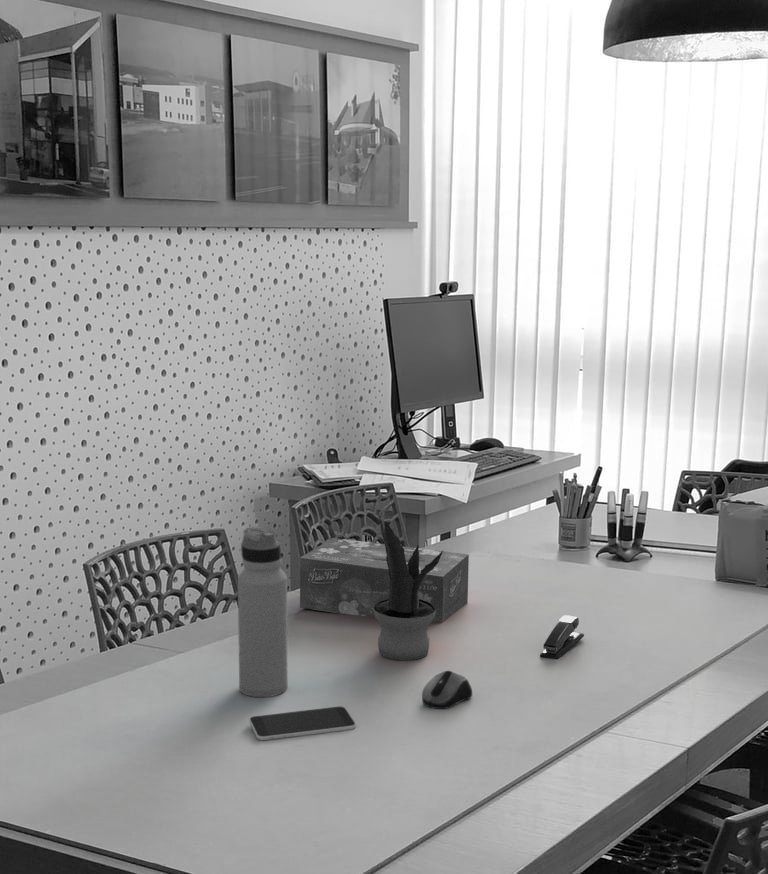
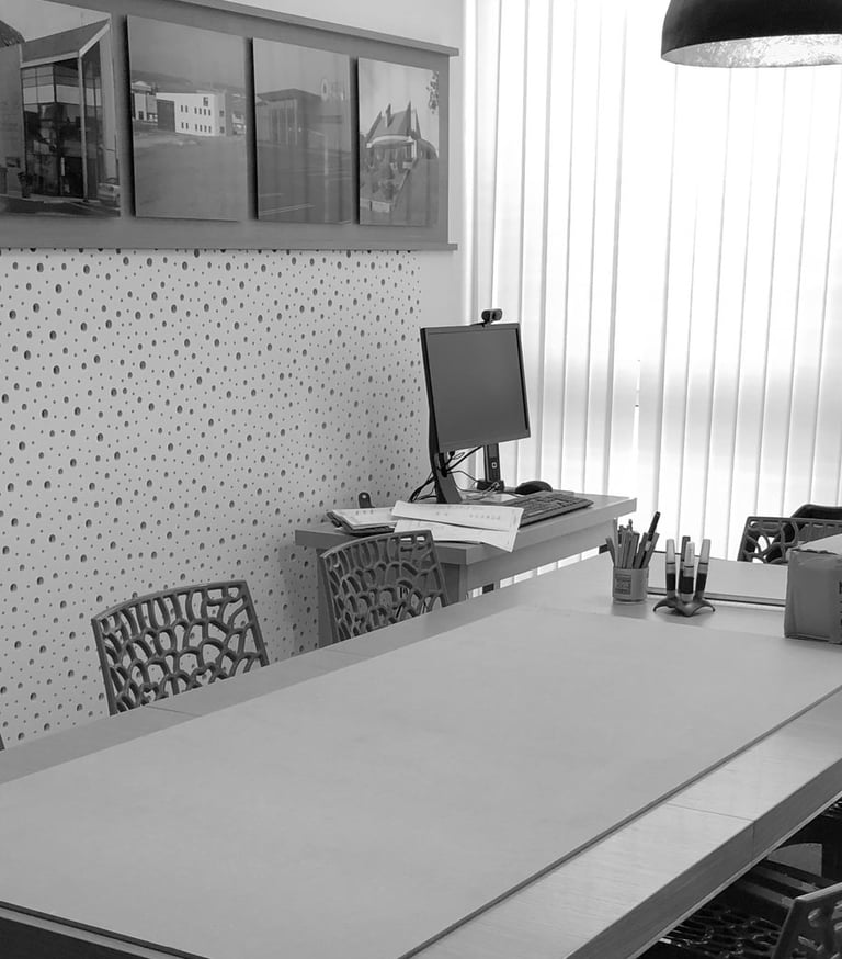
- computer mouse (447, 685)
- stapler (562, 635)
- water bottle (262, 610)
- smartphone (302, 722)
- potted plant (403, 584)
- tissue box (384, 580)
